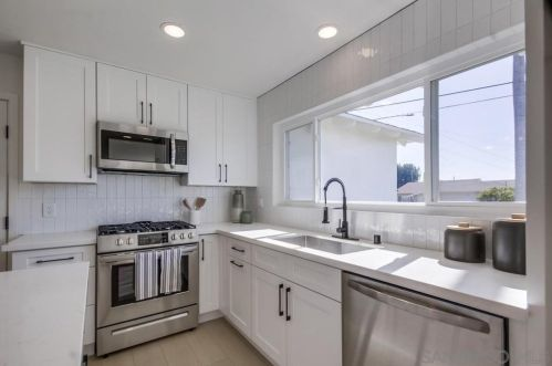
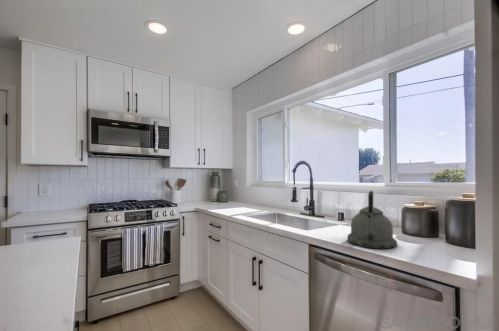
+ kettle (372, 217)
